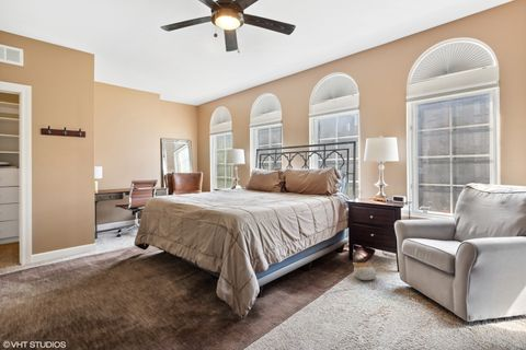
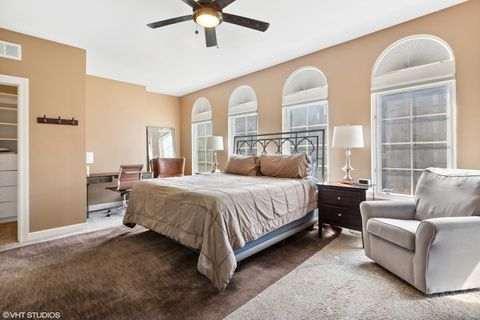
- plush toy (366, 270)
